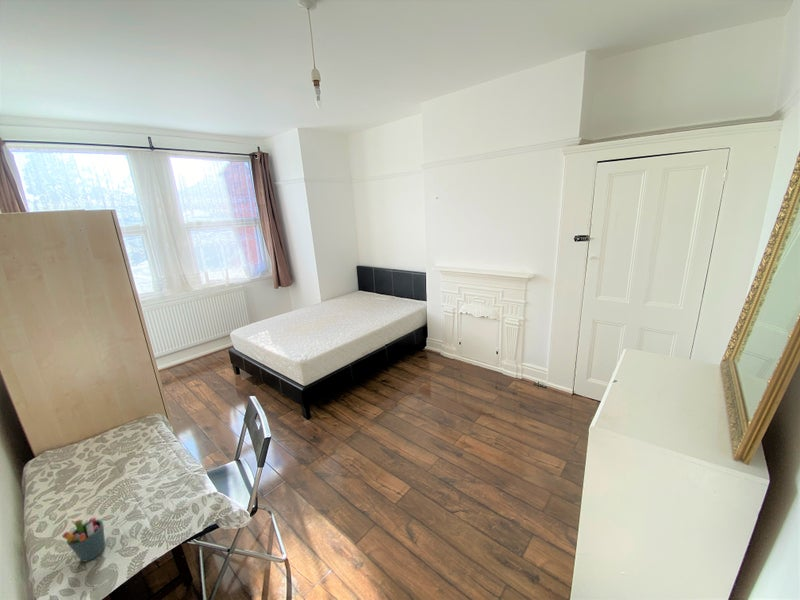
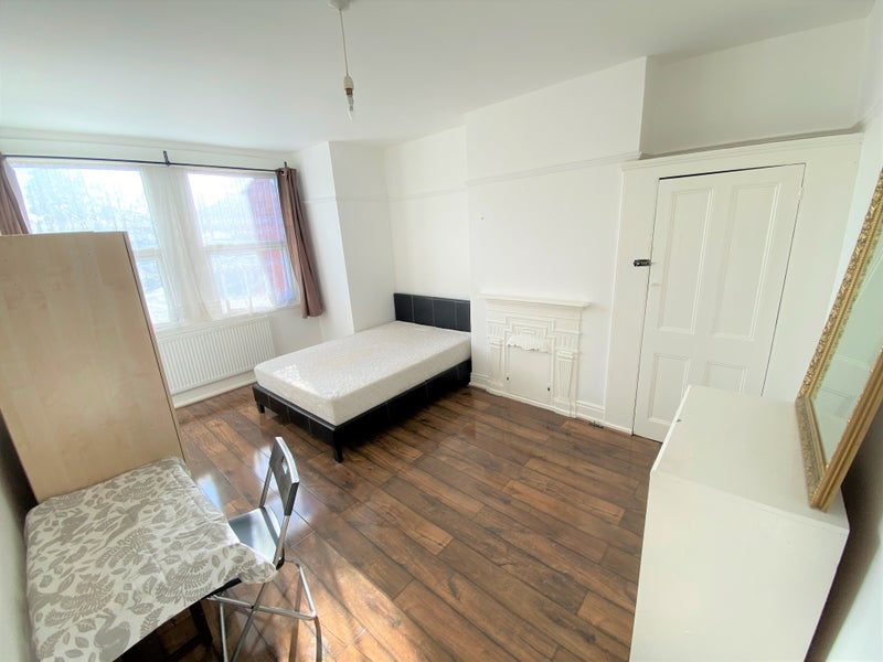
- pen holder (86, 536)
